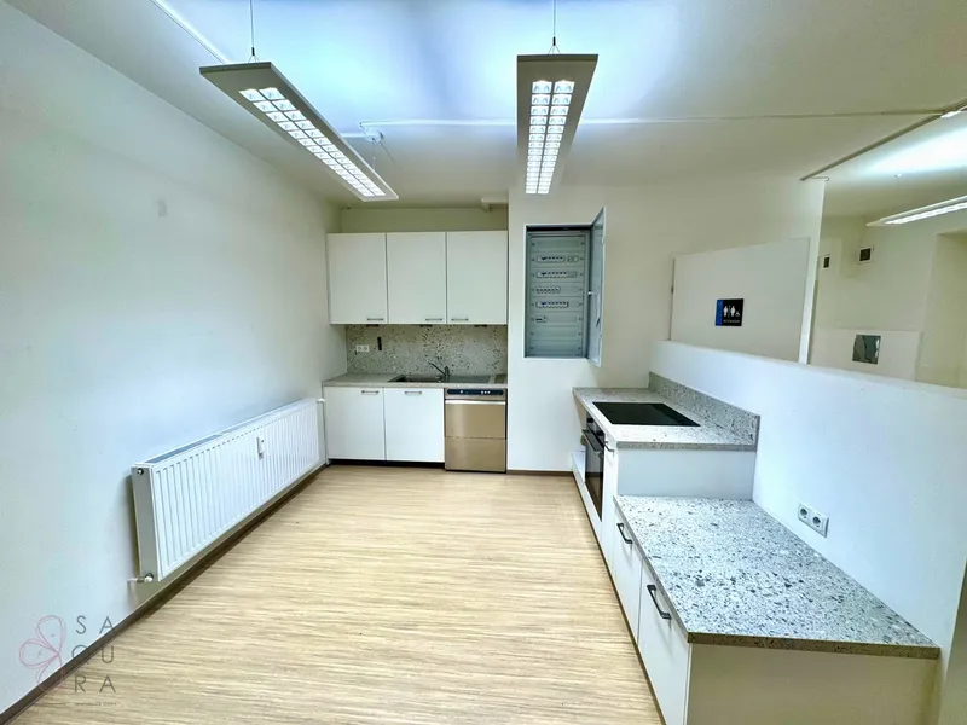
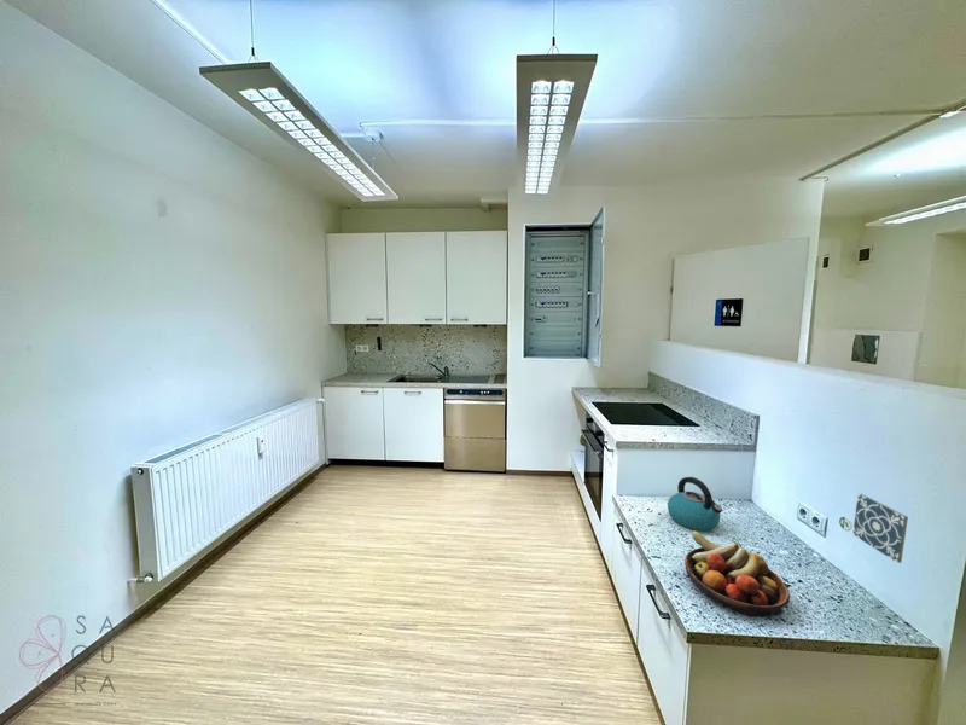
+ kettle (696, 501)
+ decorative tile (869, 522)
+ fruit bowl (732, 569)
